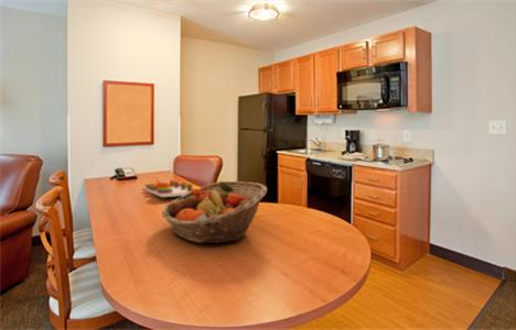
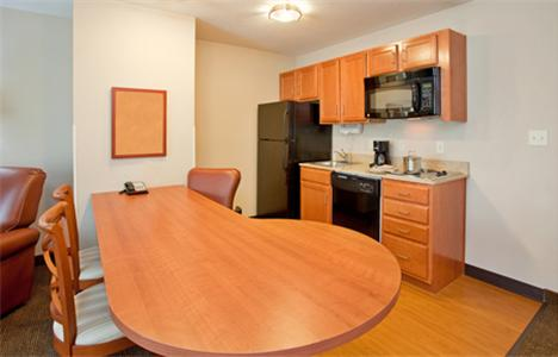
- board game (174, 186)
- fruit basket (214, 208)
